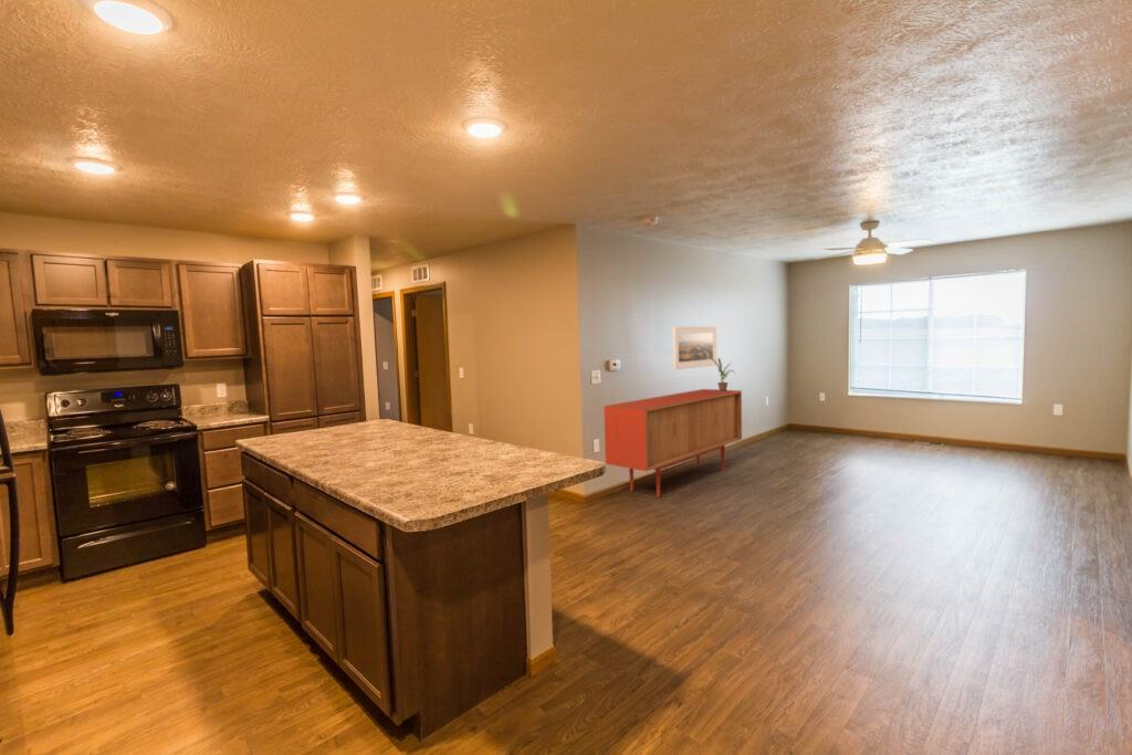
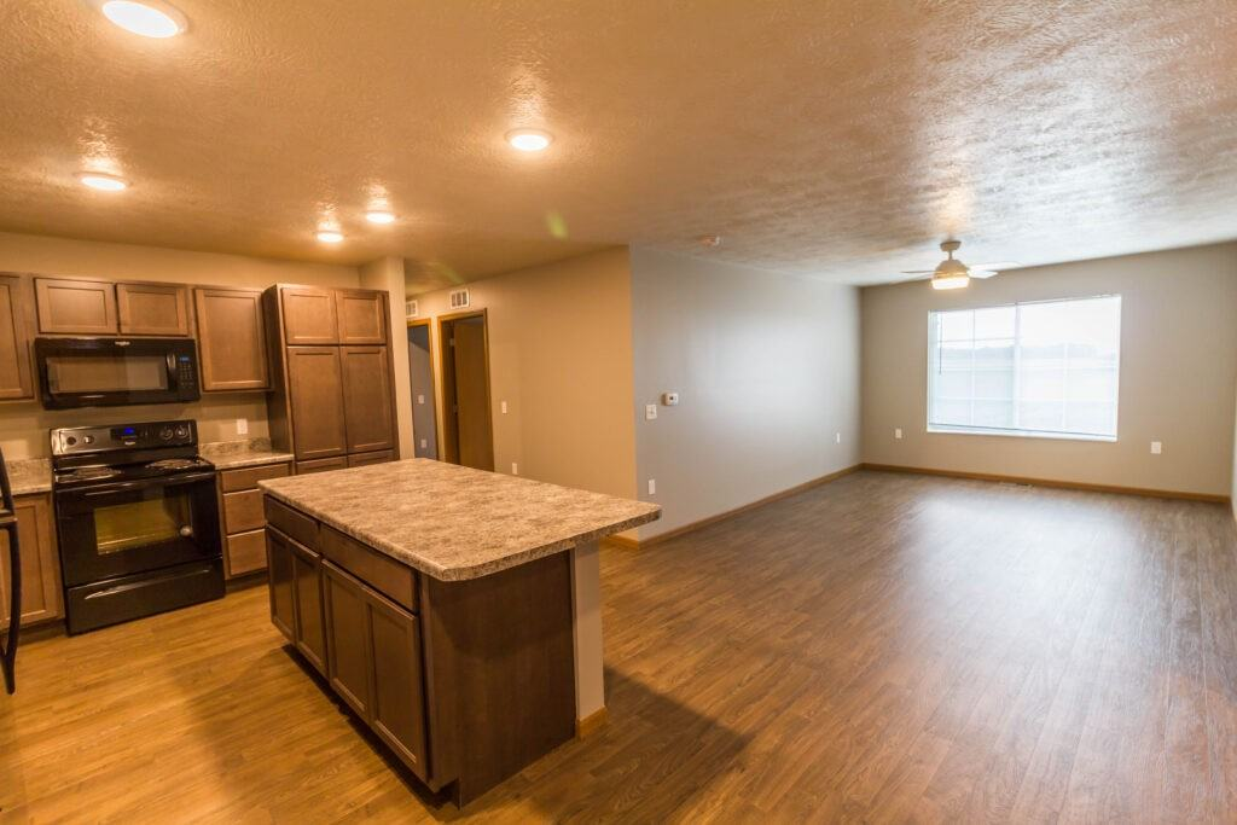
- potted plant (721, 374)
- sideboard (679, 439)
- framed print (695, 346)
